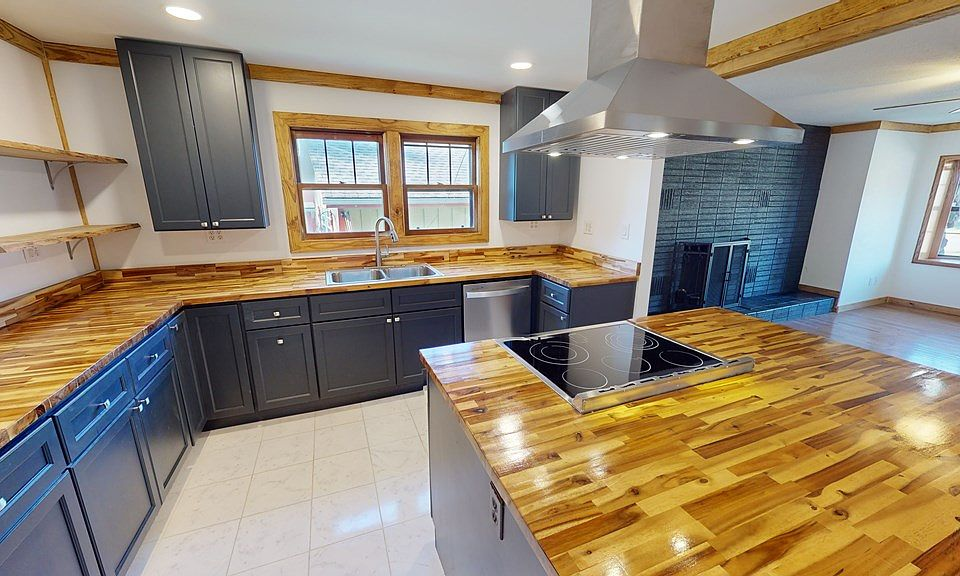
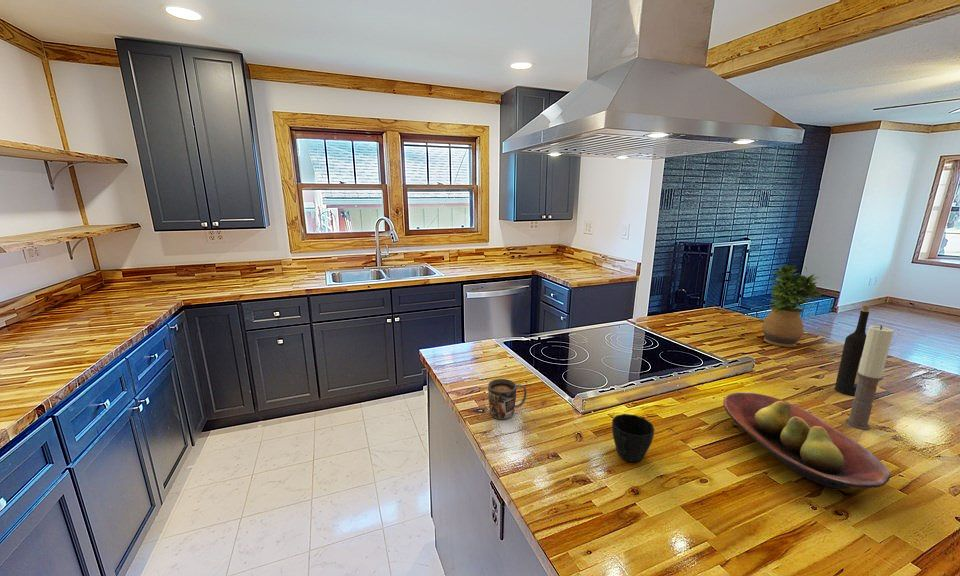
+ mug (507, 398)
+ wine bottle (856, 350)
+ potted plant (789, 305)
+ candle (869, 376)
+ fruit bowl (793, 431)
+ cup (629, 440)
